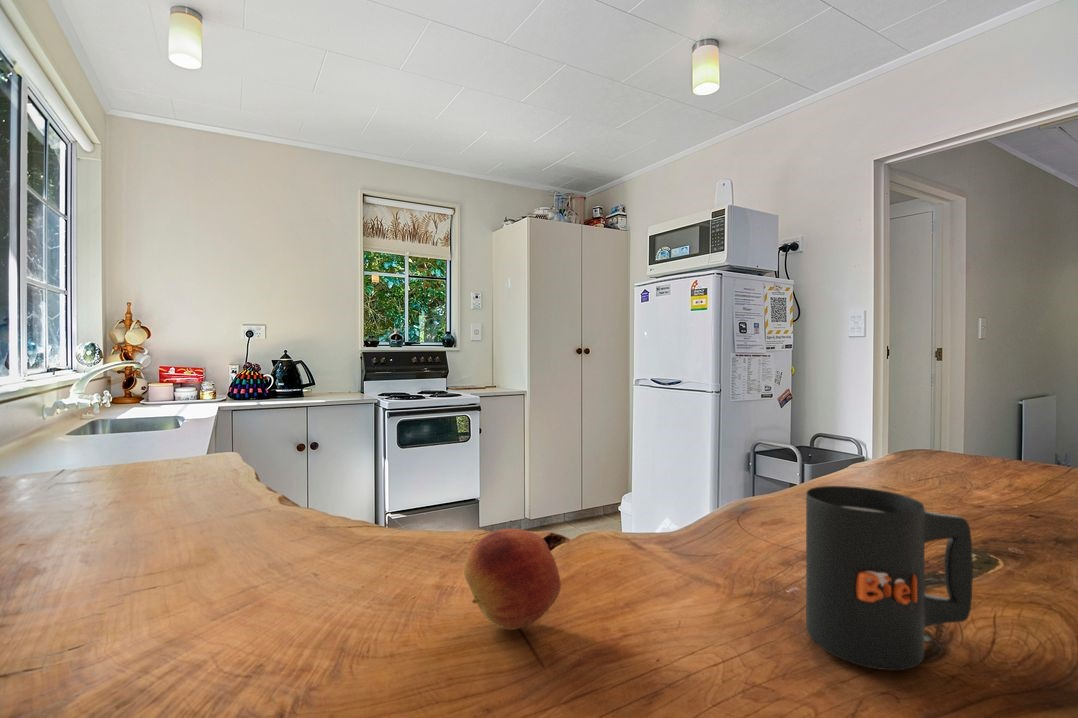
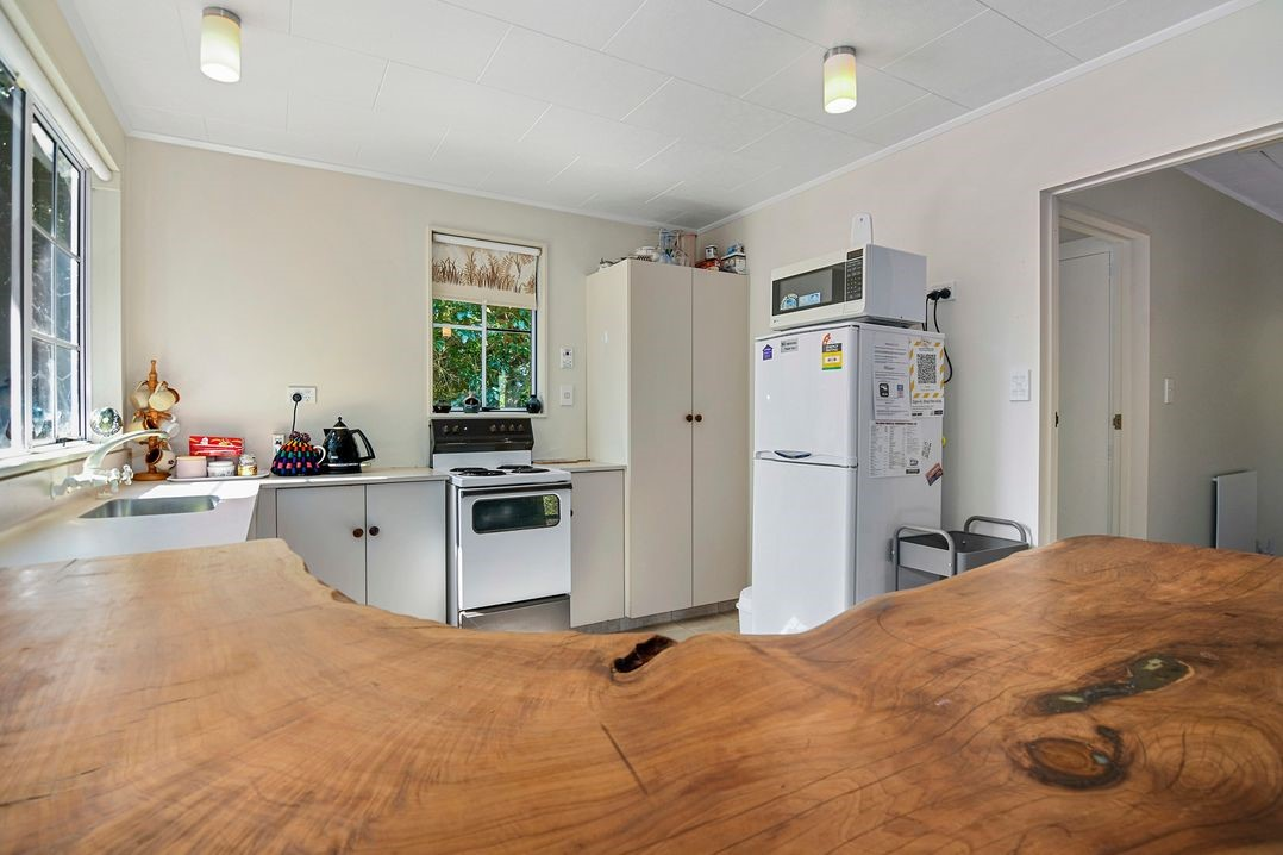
- mug (889, 574)
- fruit (512, 578)
